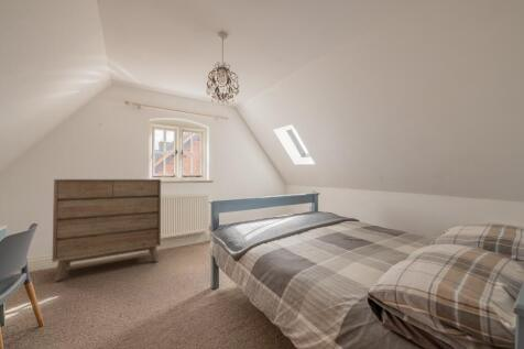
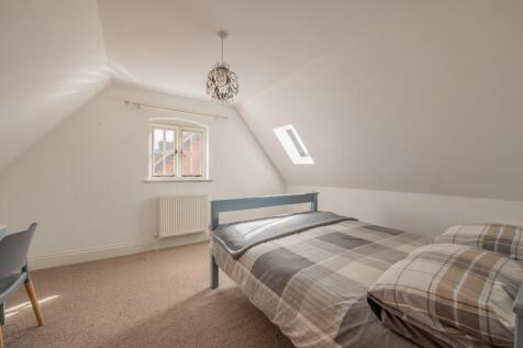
- dresser (112, 221)
